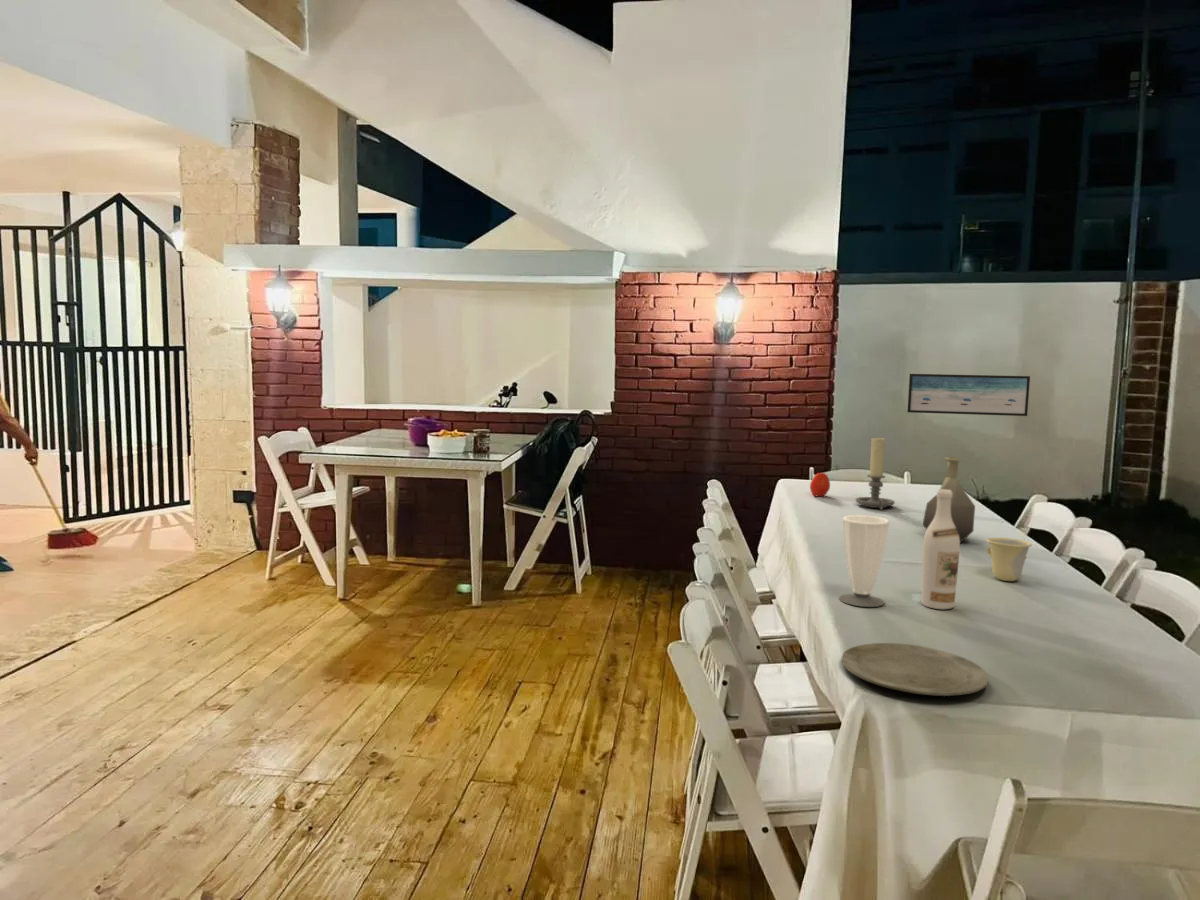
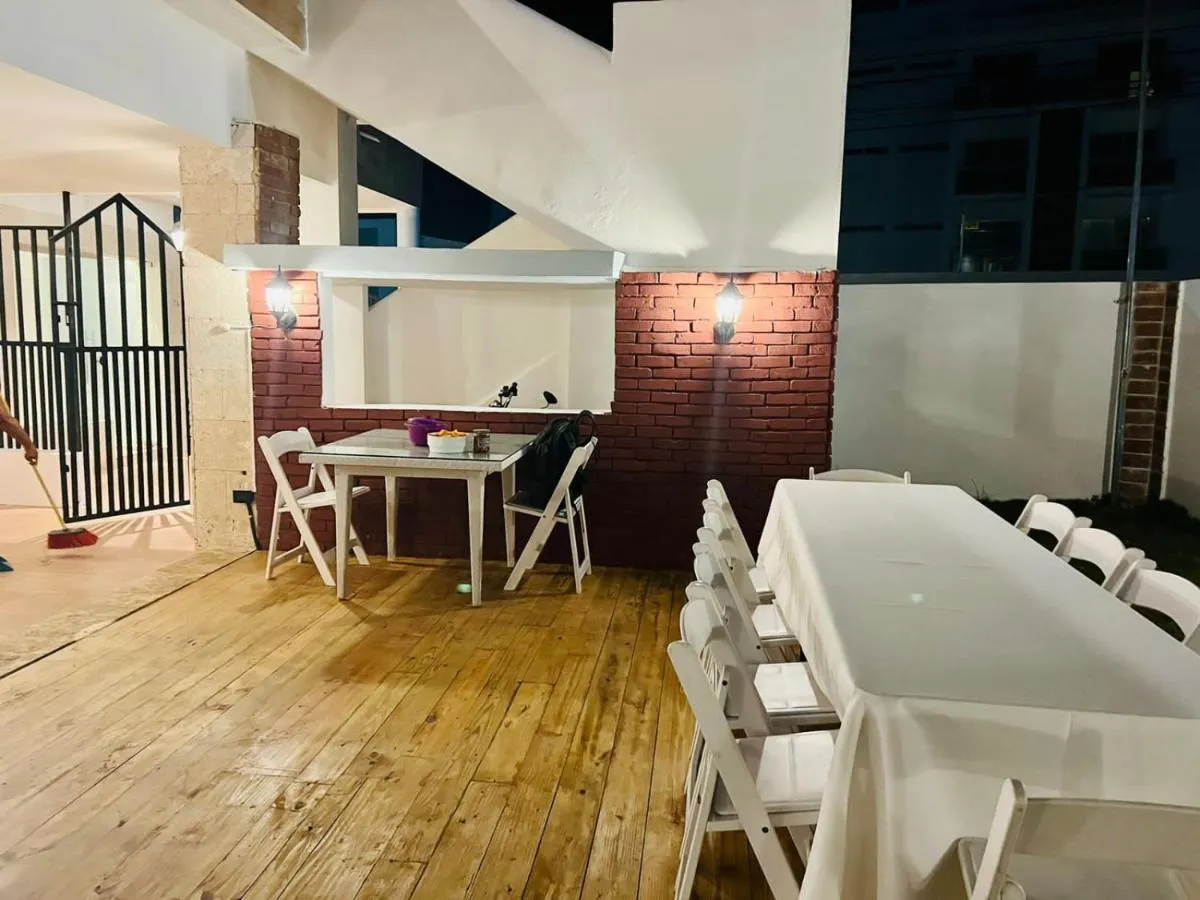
- wine bottle (941, 548)
- plate (912, 669)
- wall art (967, 394)
- vase (951, 498)
- candle holder (877, 472)
- cup (1007, 559)
- apple (820, 483)
- cup (863, 560)
